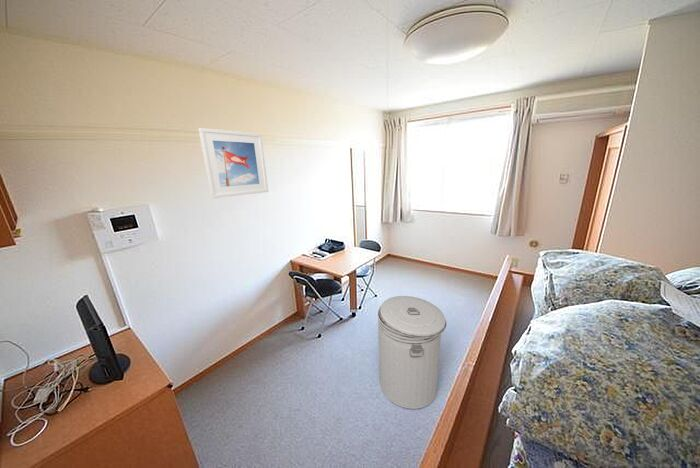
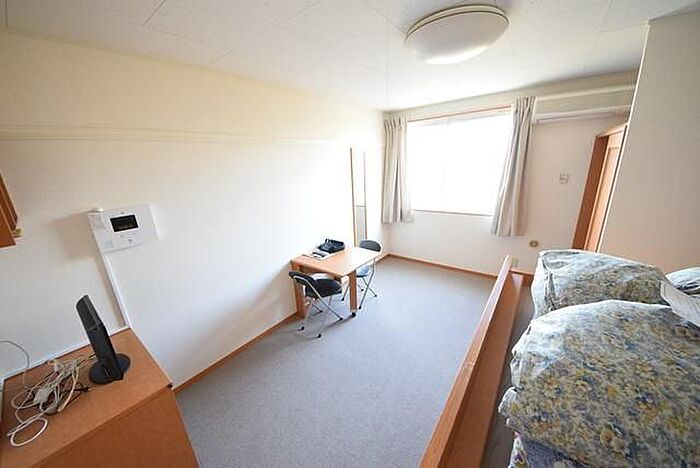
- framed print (237, 164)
- can (410, 347)
